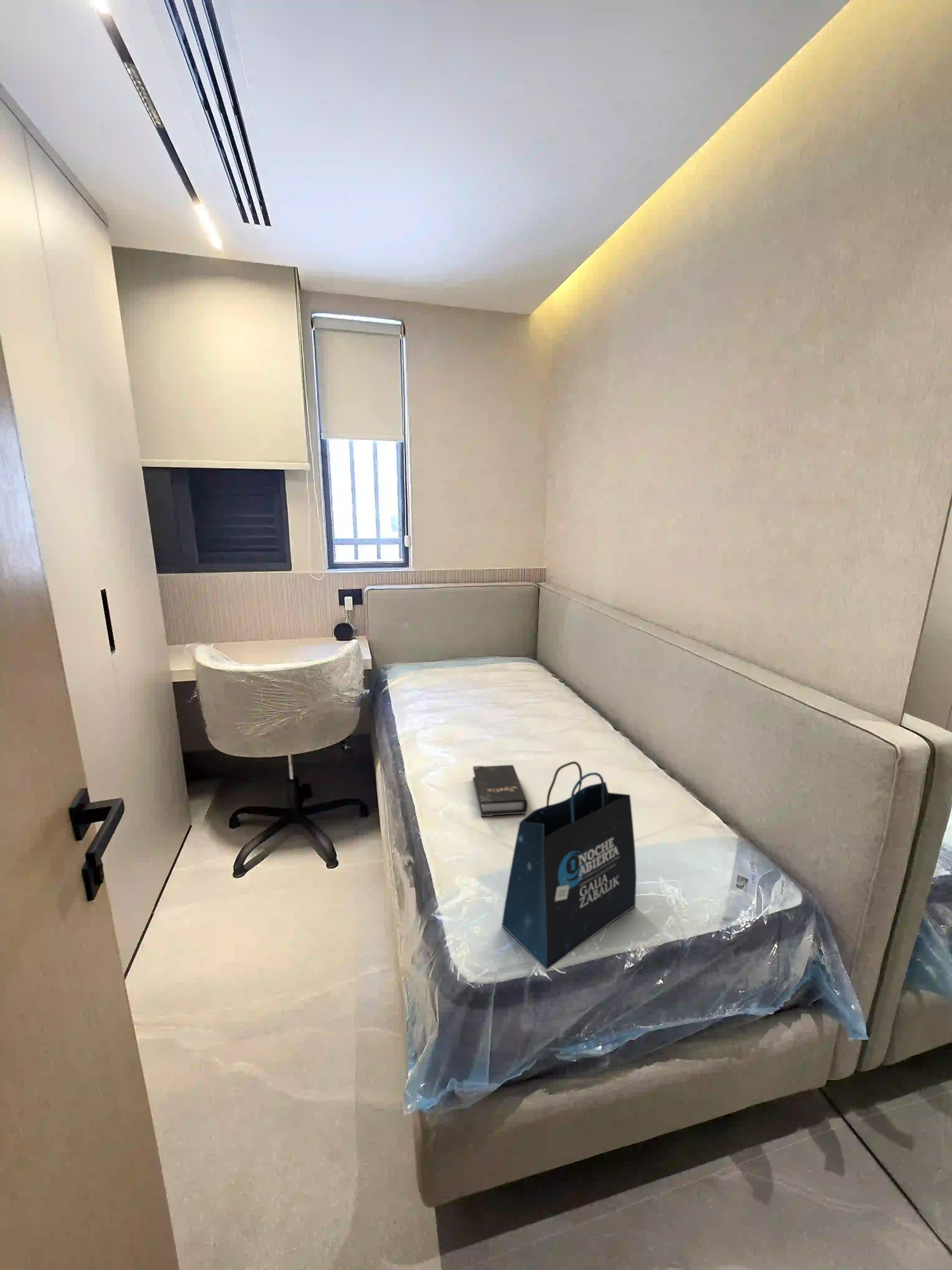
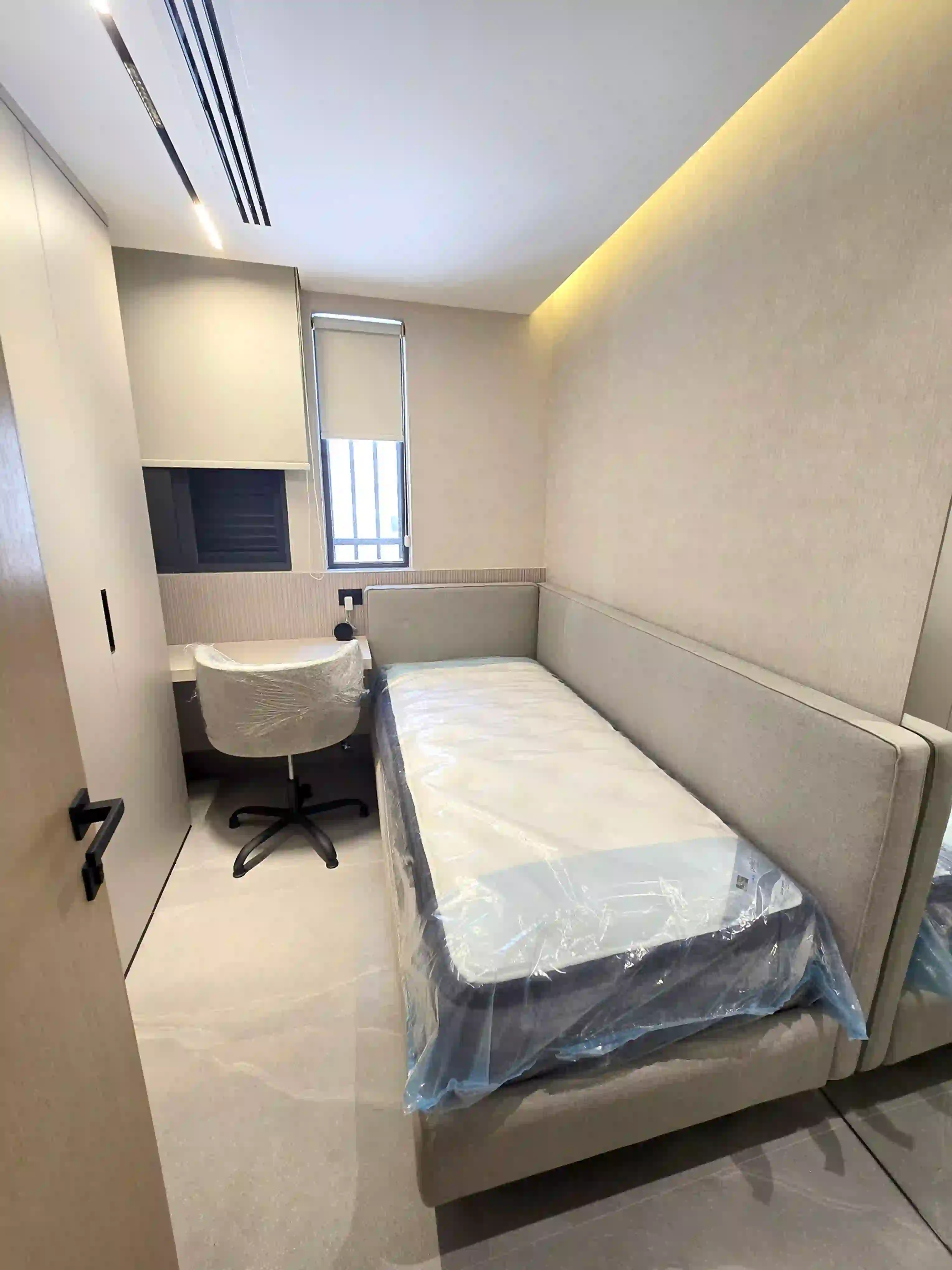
- tote bag (575, 845)
- hardback book (499, 789)
